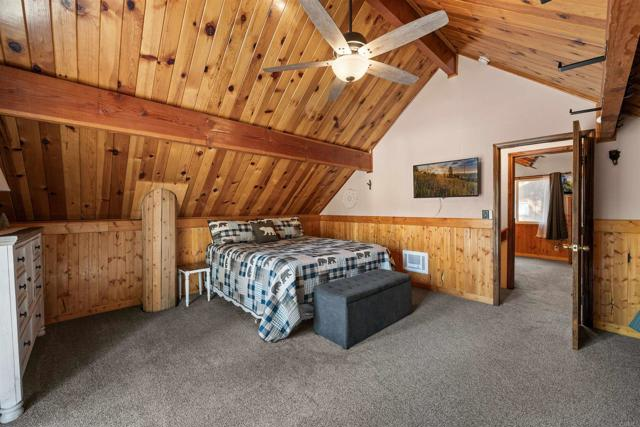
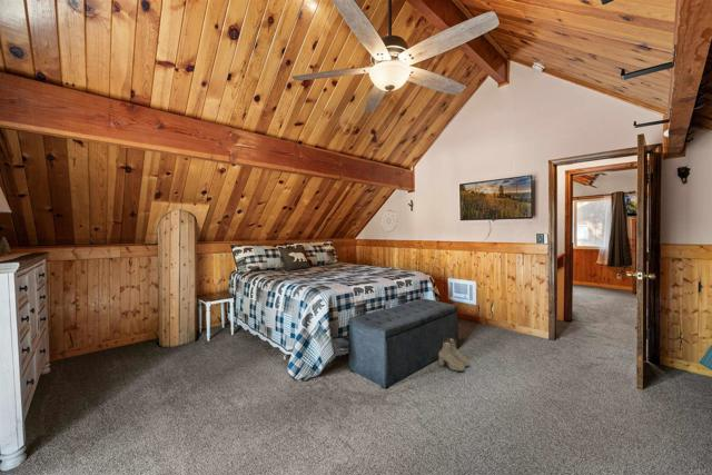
+ boots (454, 353)
